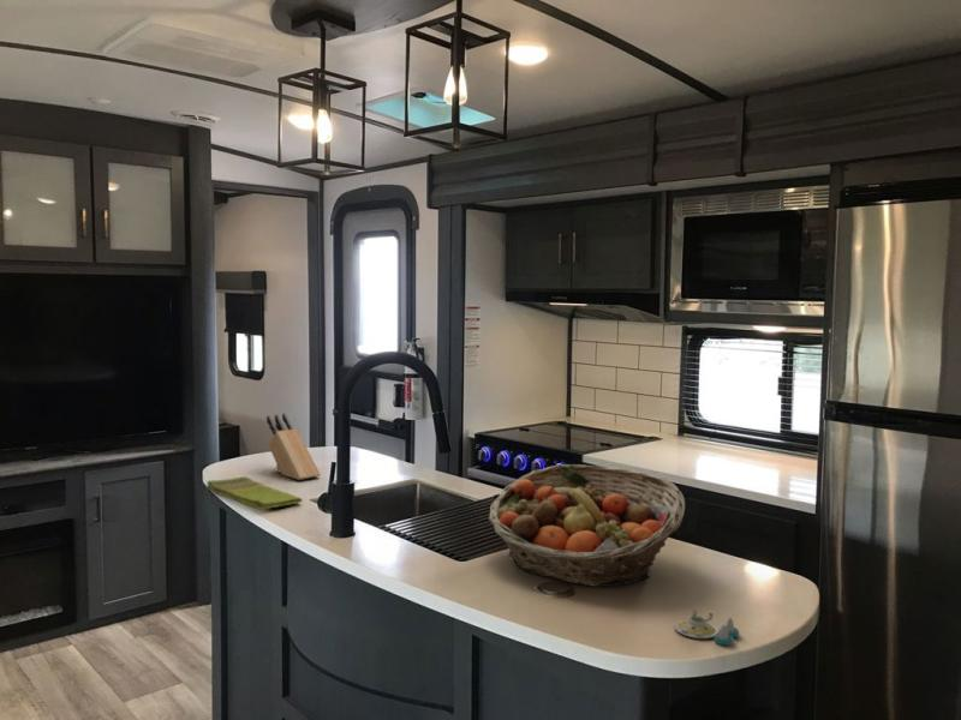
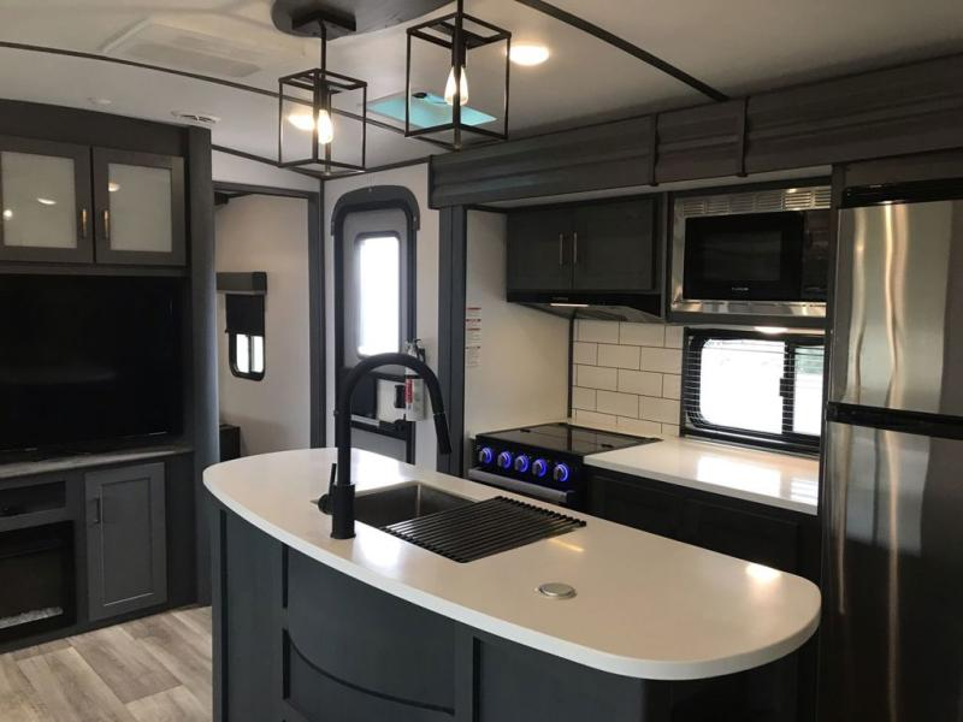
- knife block (291, 444)
- fruit basket (584, 521)
- dish towel (252, 491)
- salt and pepper shaker set (705, 623)
